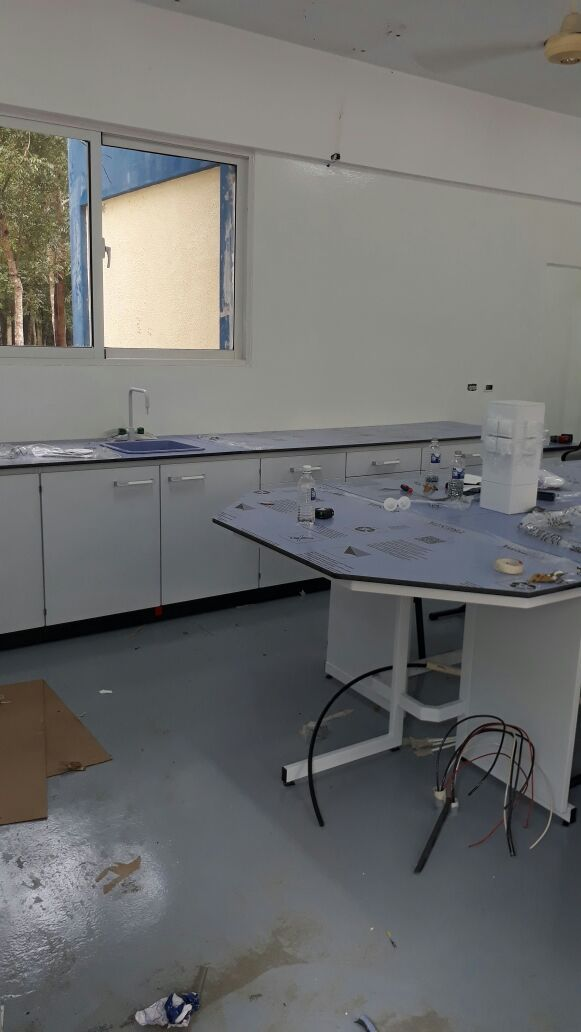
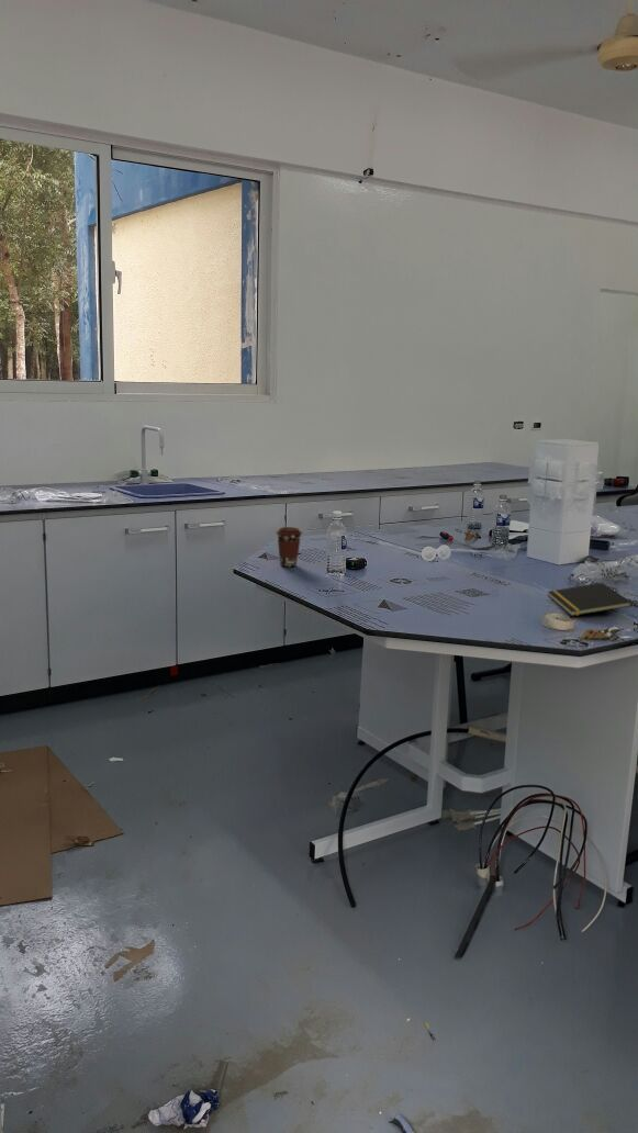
+ coffee cup (288, 547)
+ notepad (587, 598)
